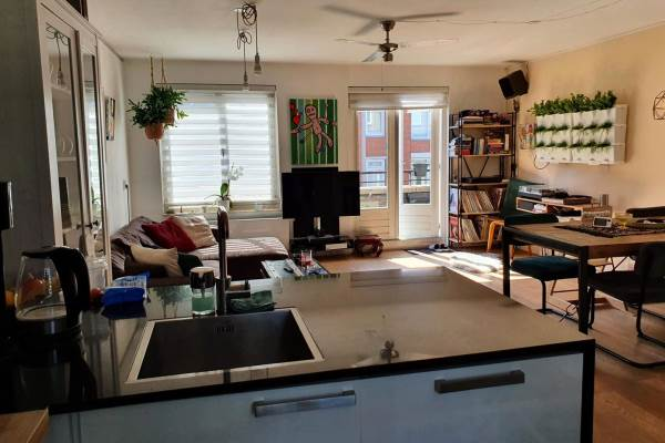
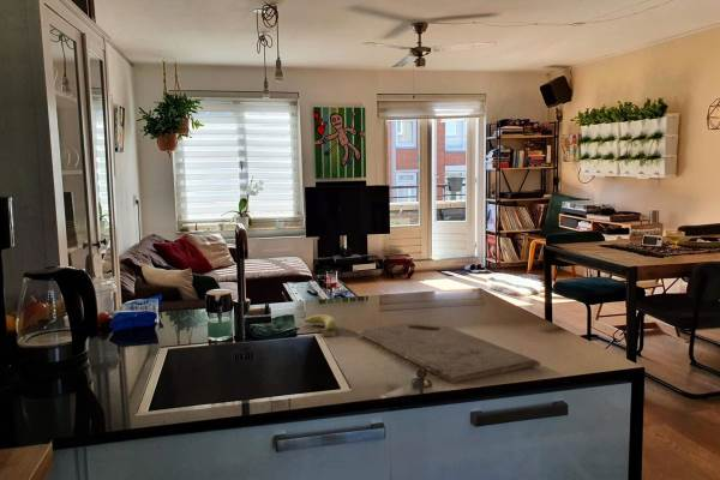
+ cutting board (439, 346)
+ fruit (322, 322)
